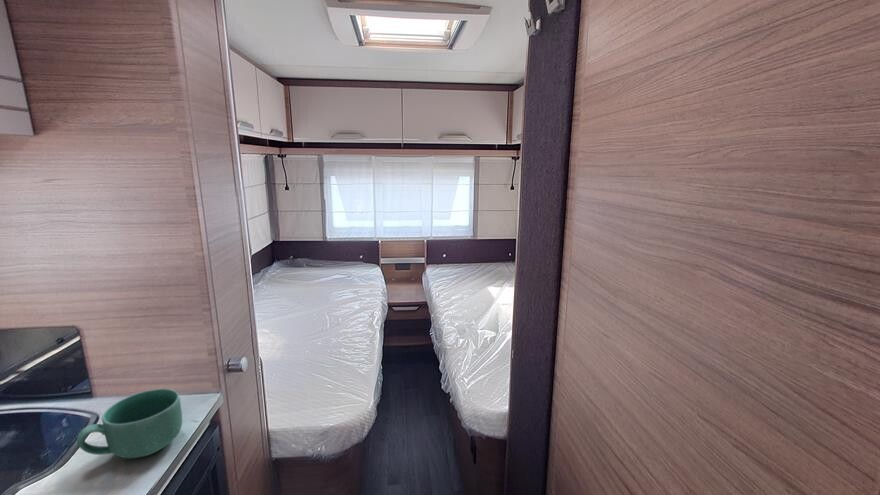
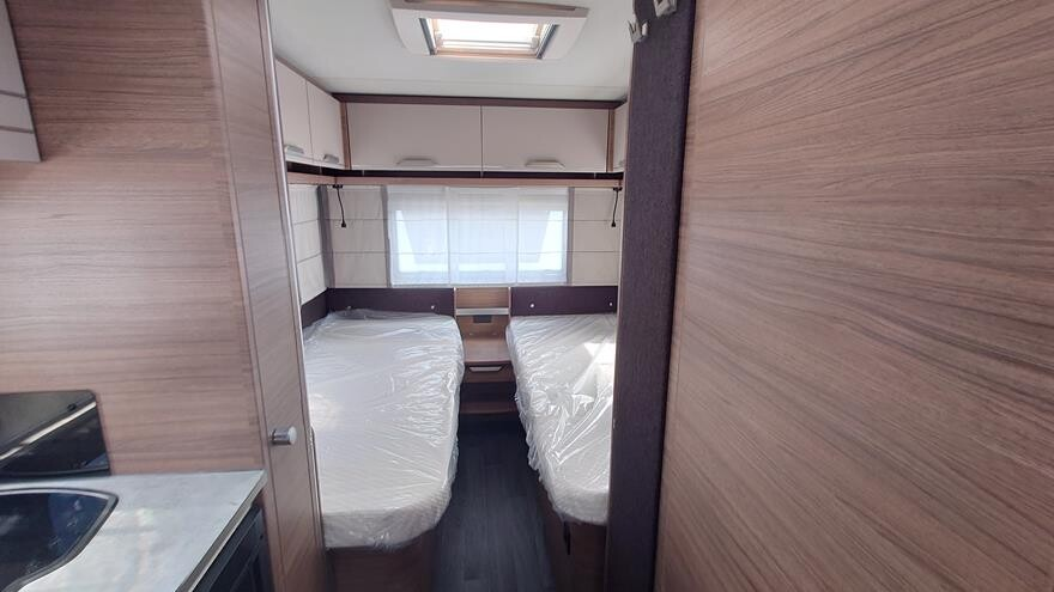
- mug (133, 429)
